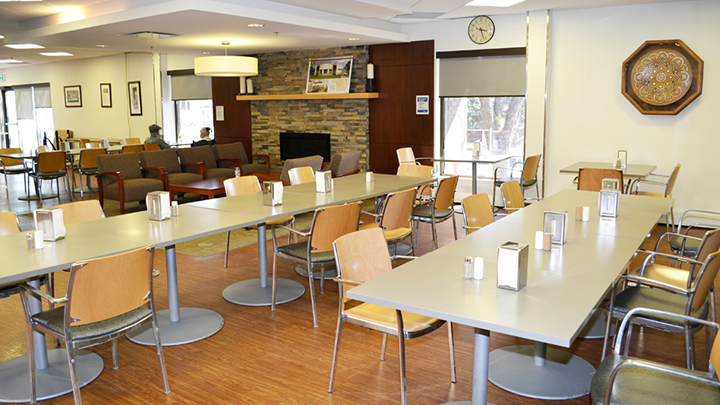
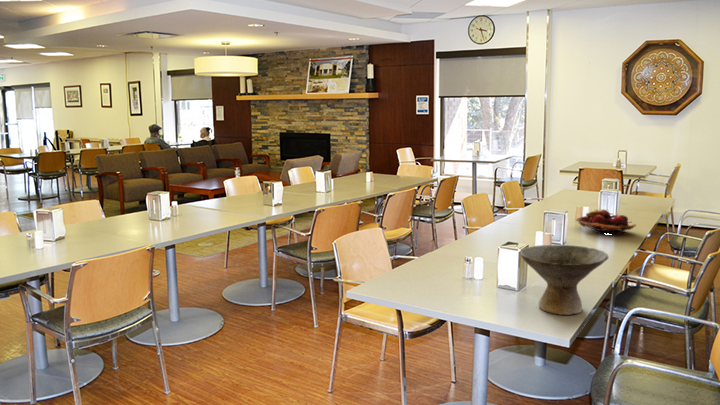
+ bowl (561, 279)
+ fruit basket (604, 220)
